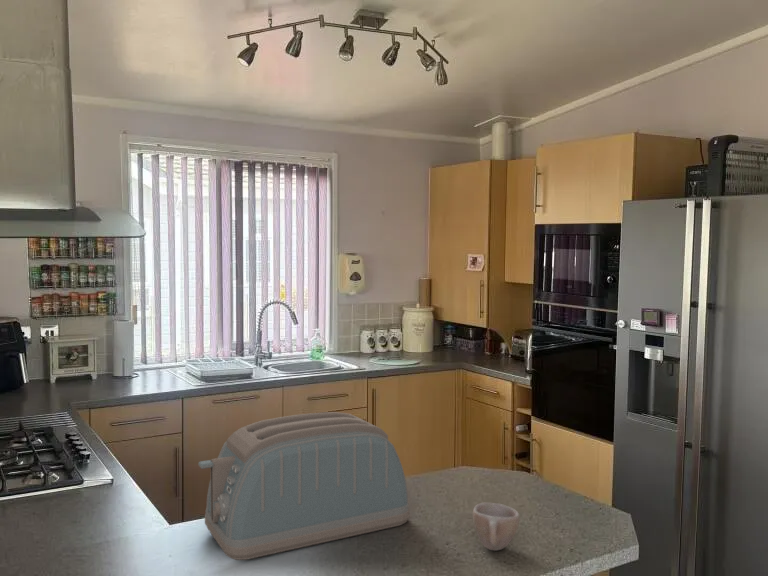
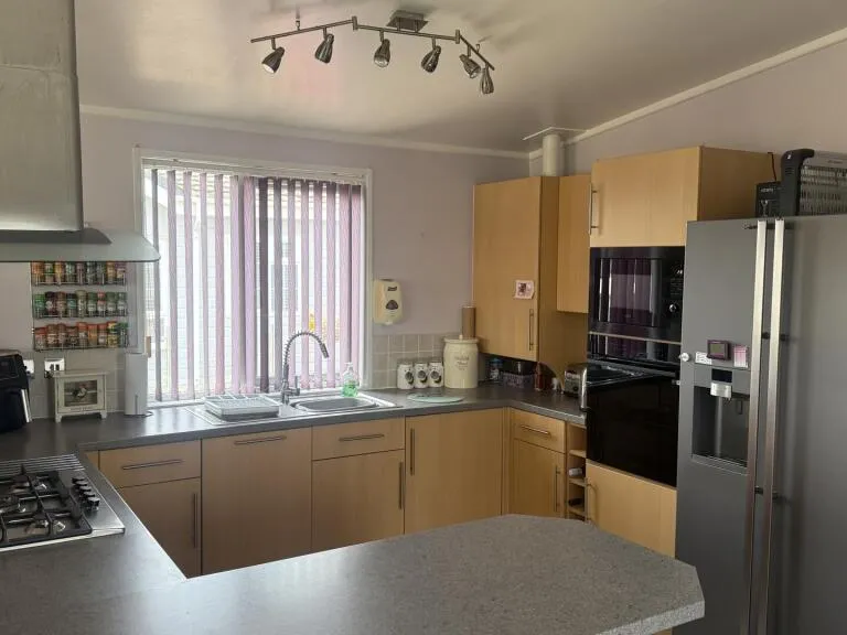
- cup (495, 530)
- toaster (302, 474)
